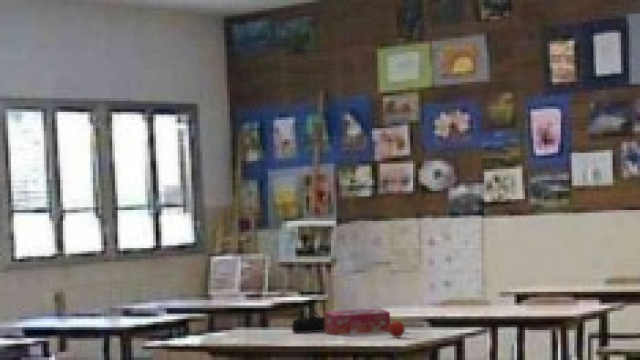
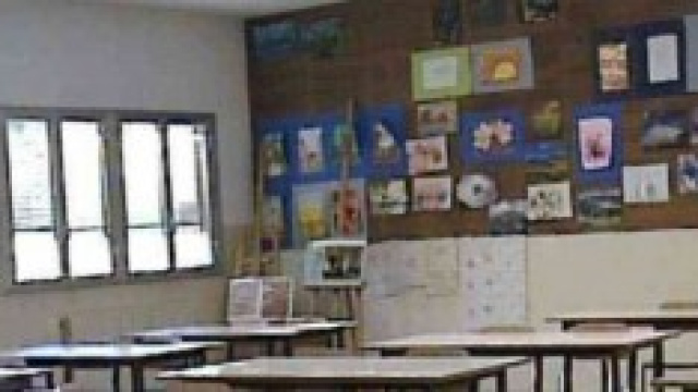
- pencil case (313, 321)
- fruit (396, 328)
- tissue box (357, 321)
